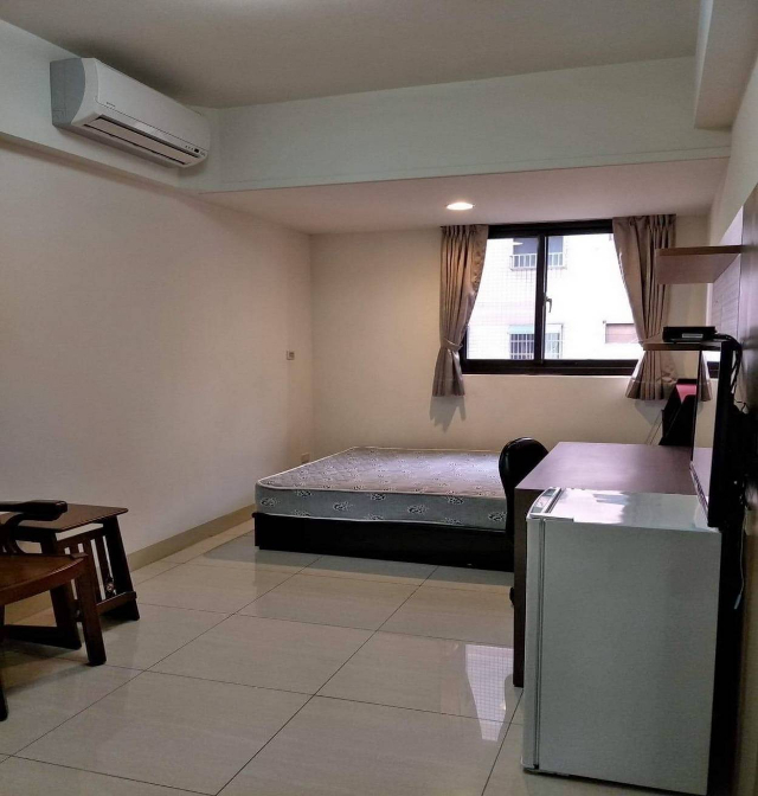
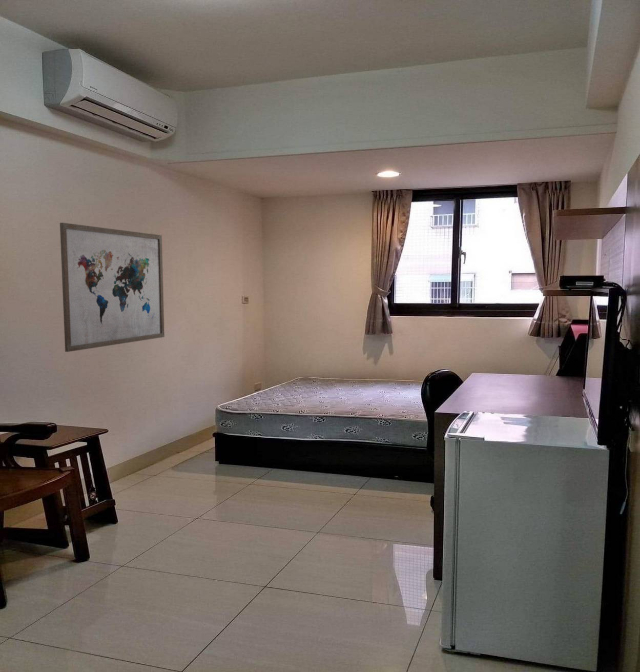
+ wall art (118, 287)
